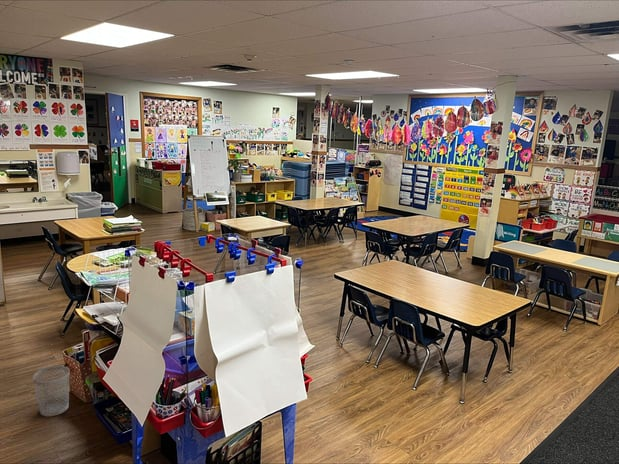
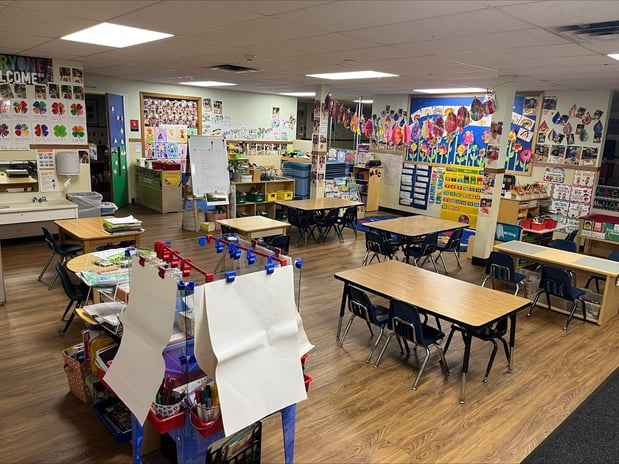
- wastebasket (53, 391)
